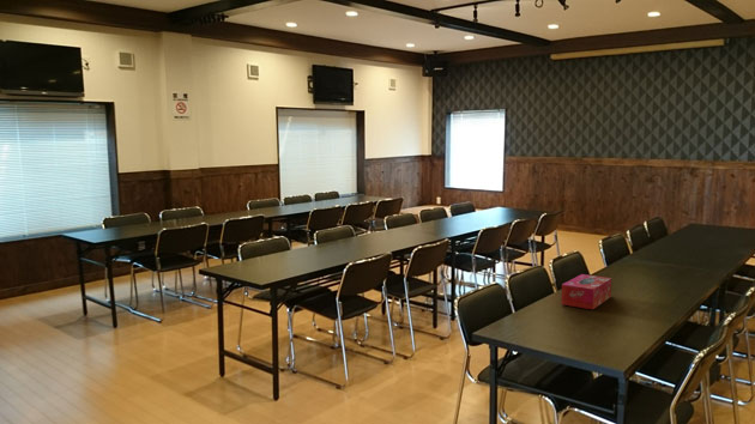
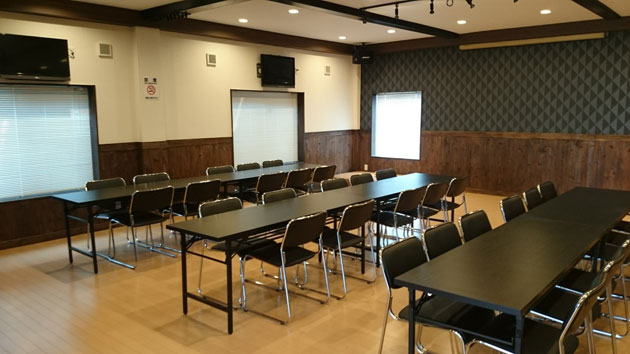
- tissue box (586, 290)
